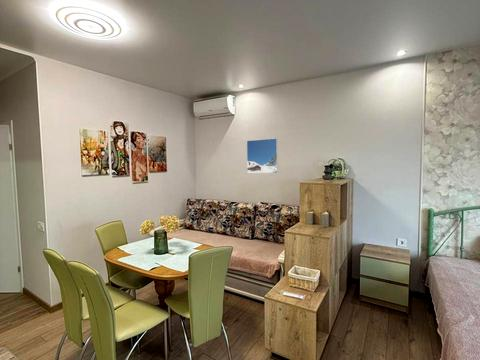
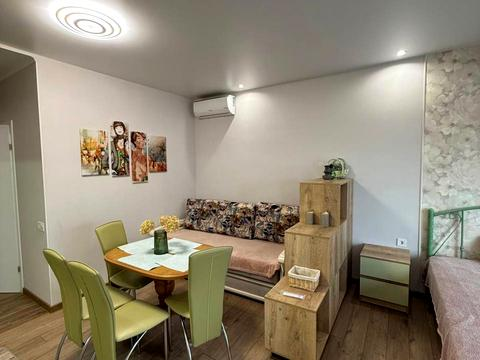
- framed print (261, 156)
